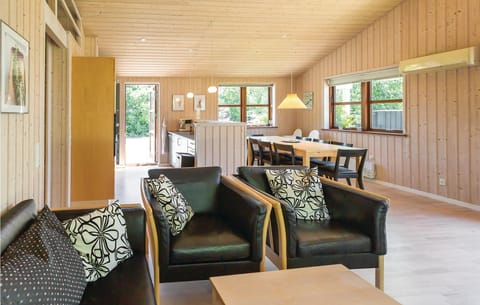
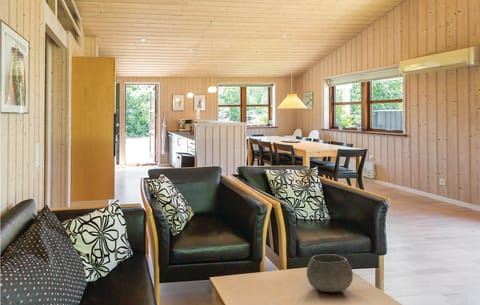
+ bowl (329, 273)
